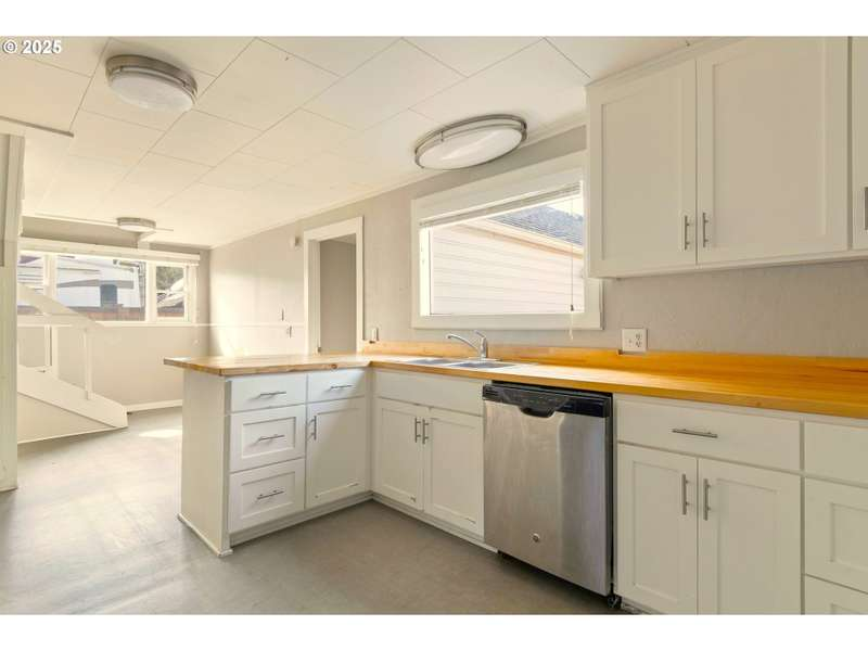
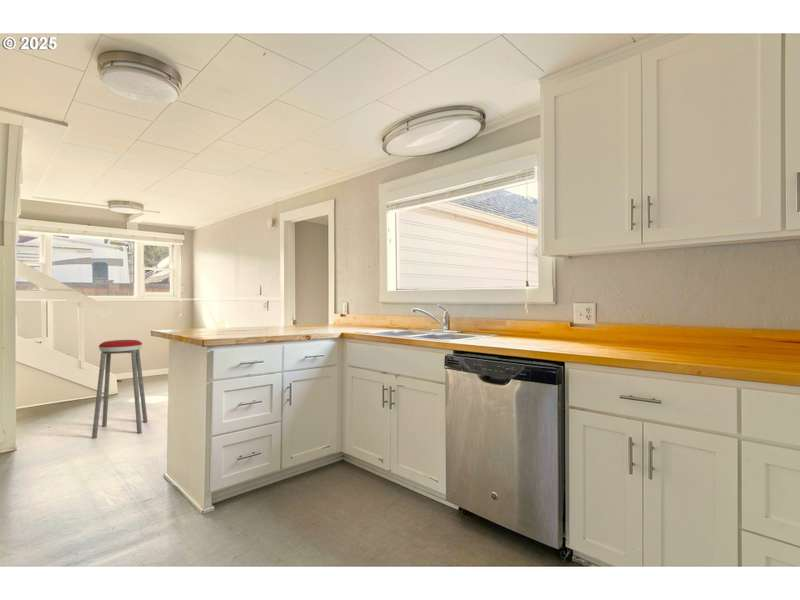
+ music stool (133, 383)
